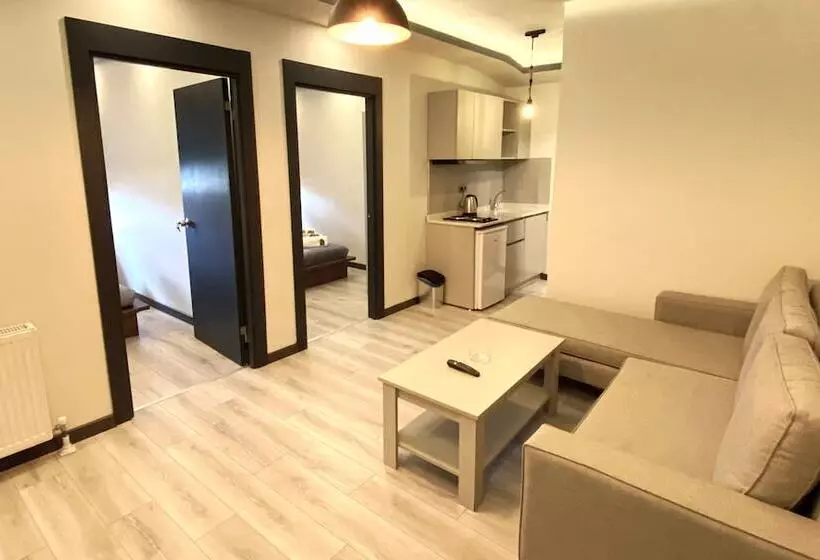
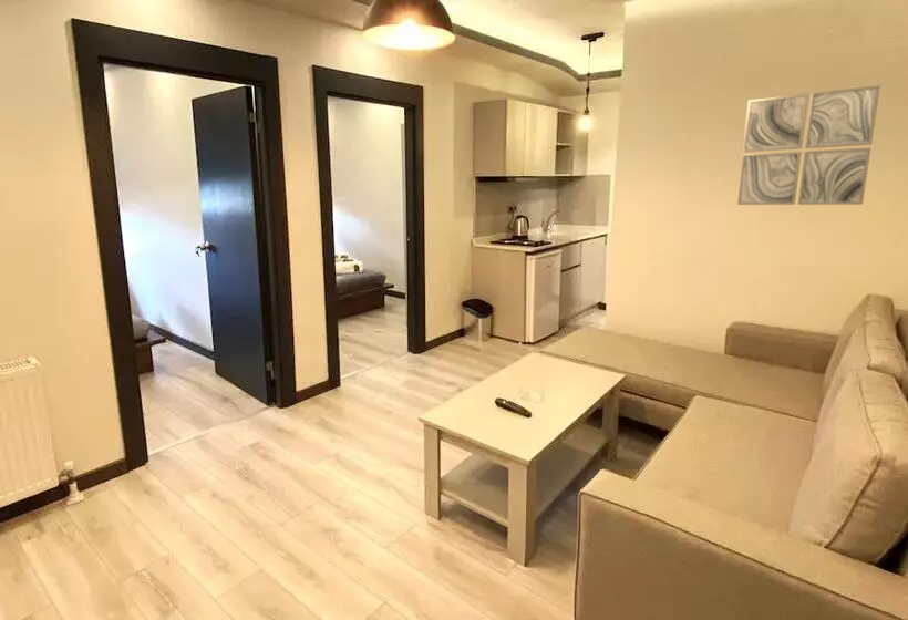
+ wall art (801, 148)
